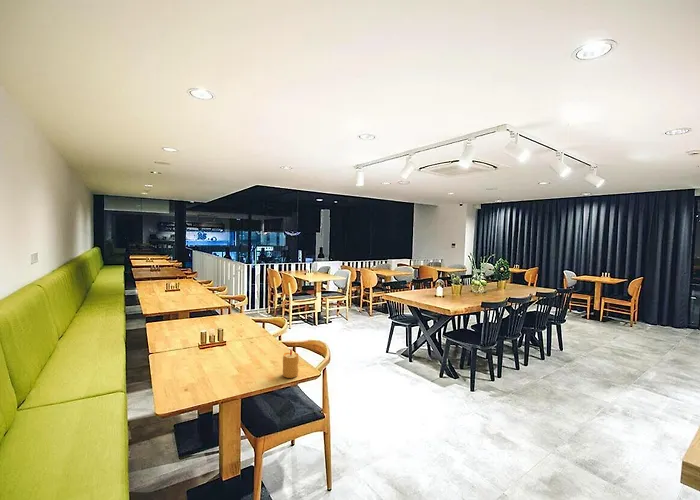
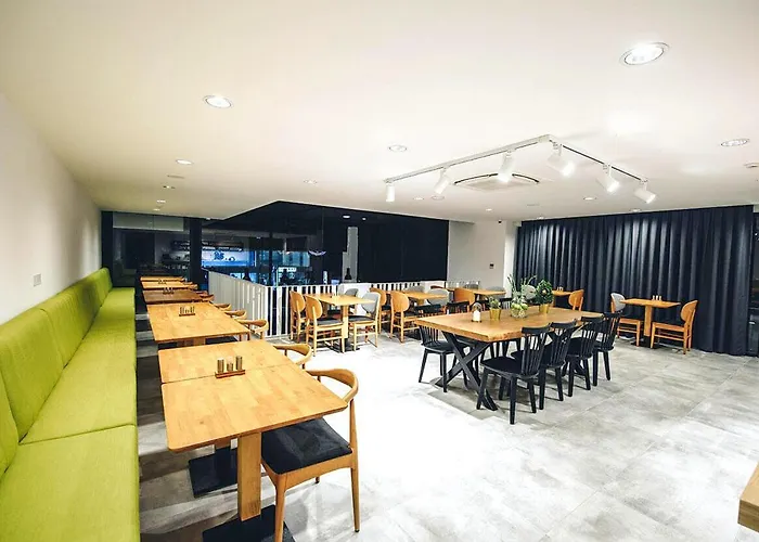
- candle (290, 360)
